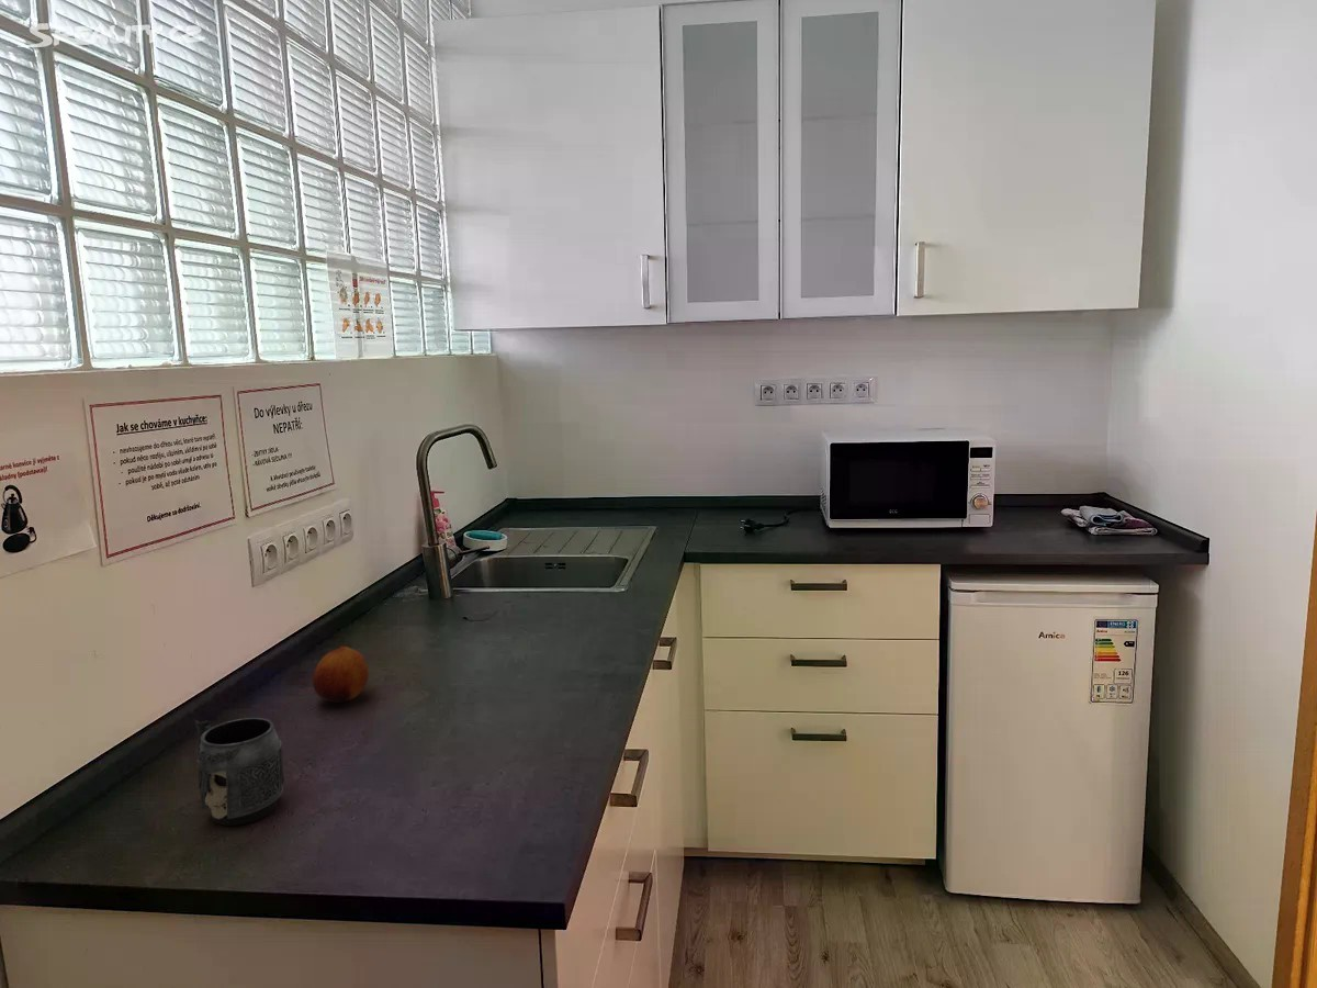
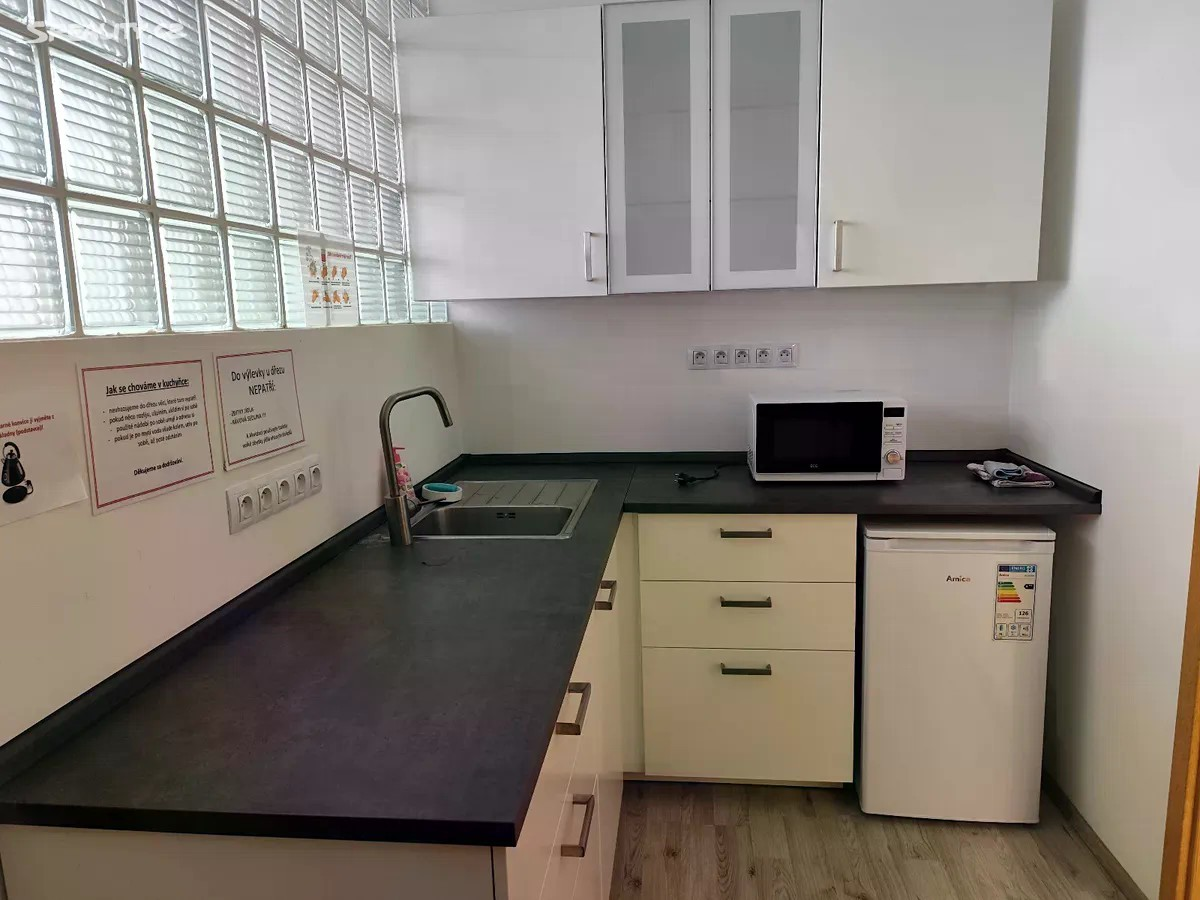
- mug (229, 767)
- fruit (340, 674)
